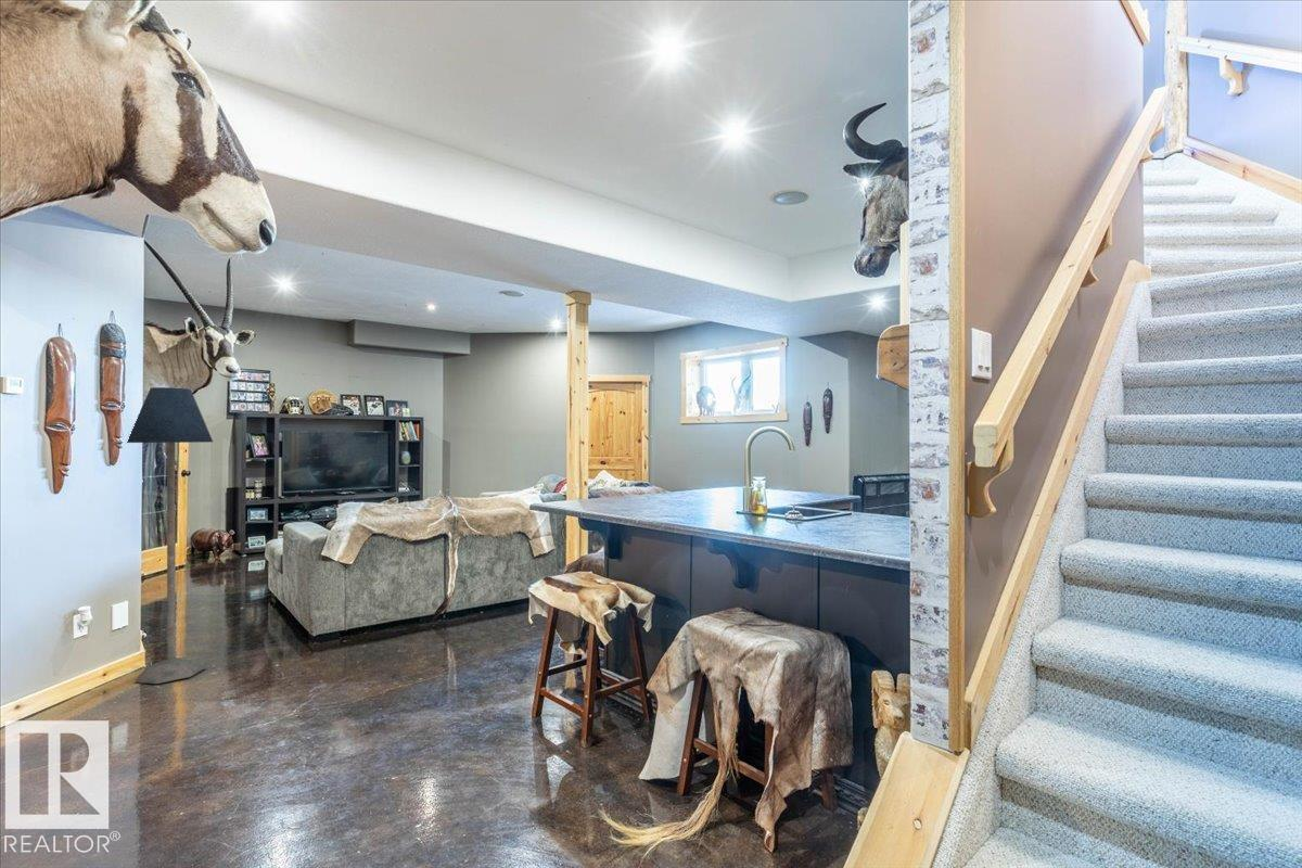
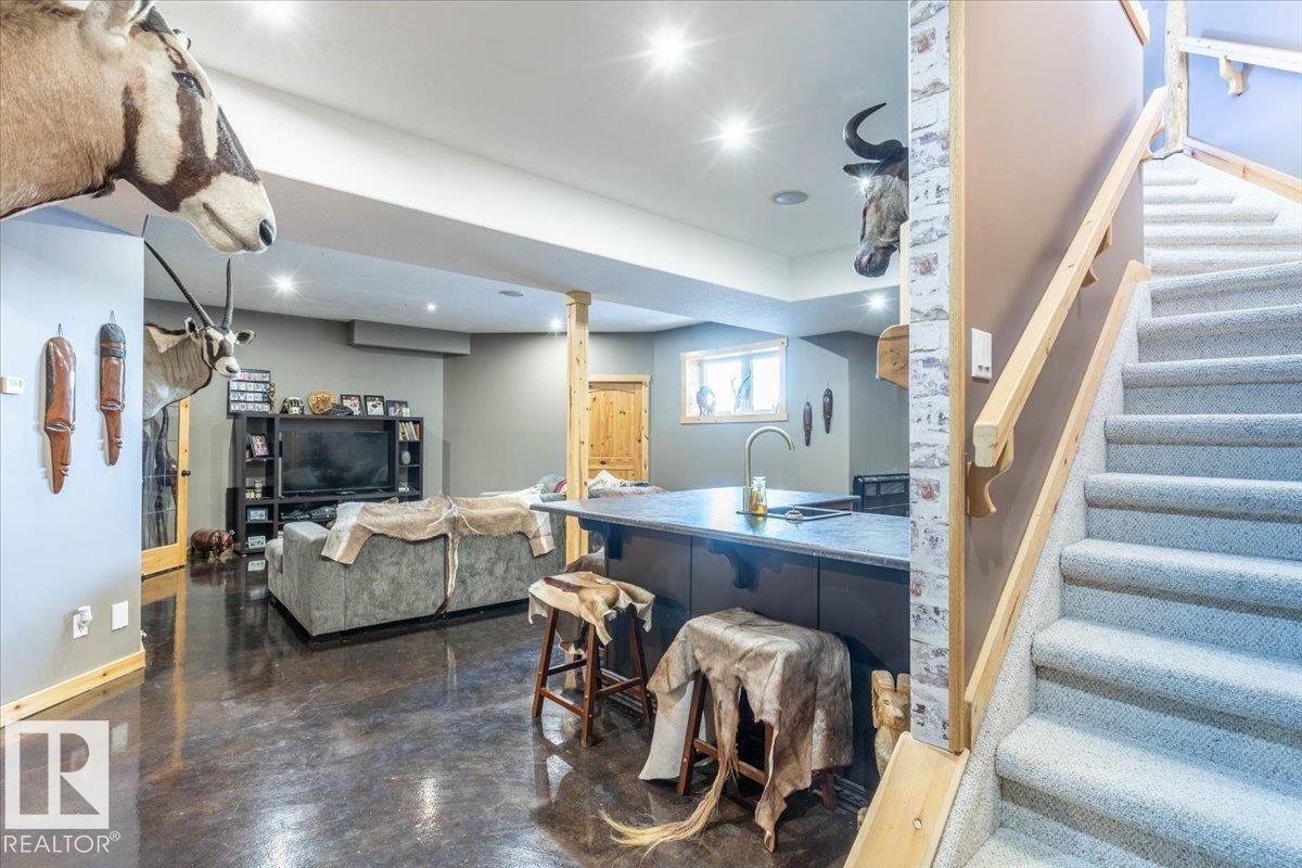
- floor lamp (170, 529)
